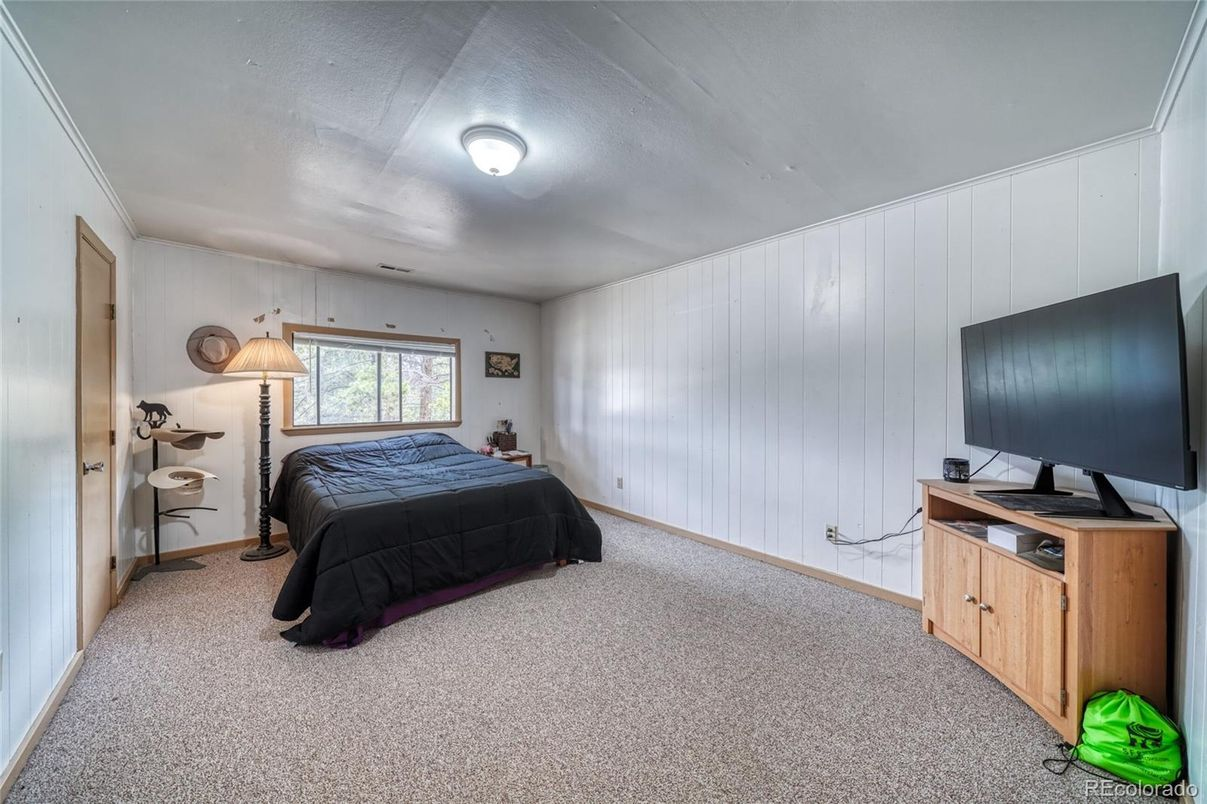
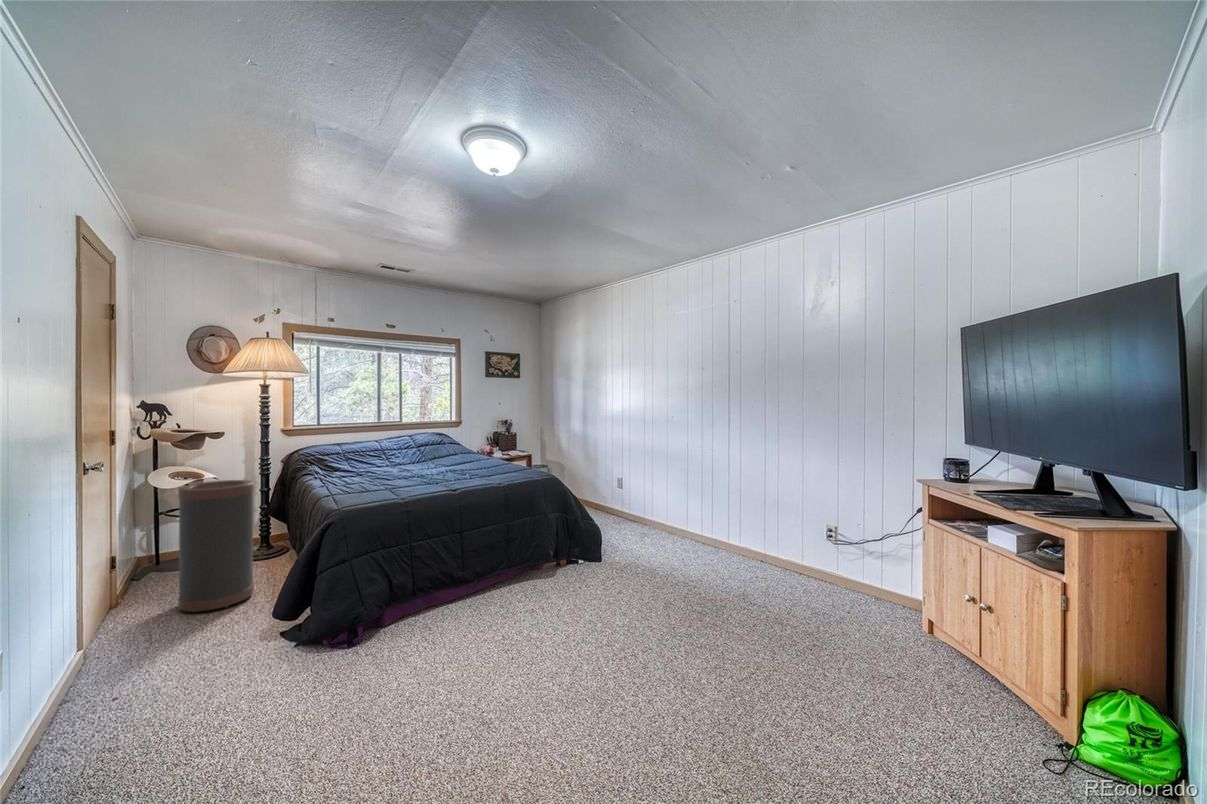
+ trash can (217, 542)
